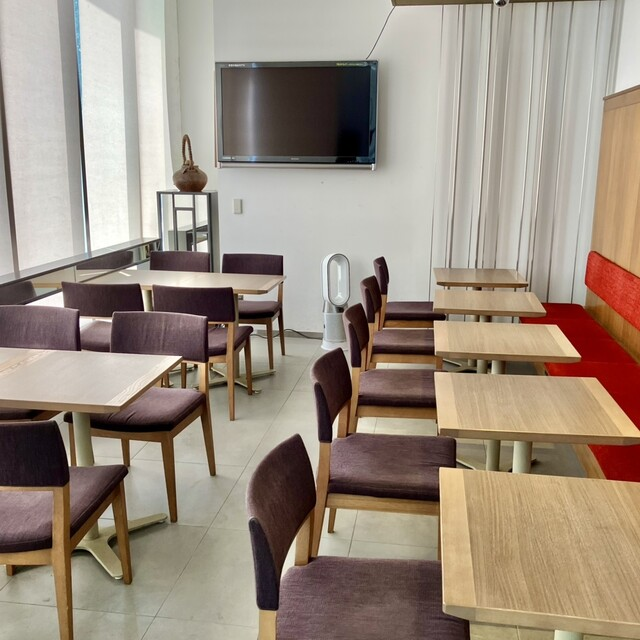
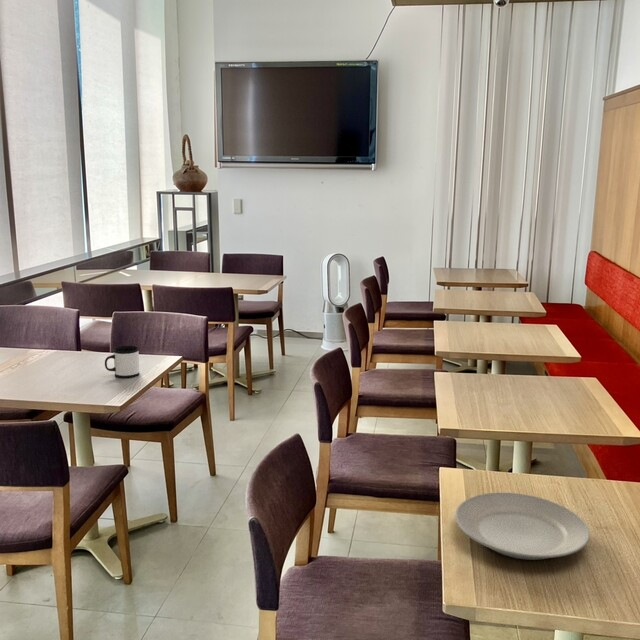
+ mug (121, 362)
+ plate (520, 528)
